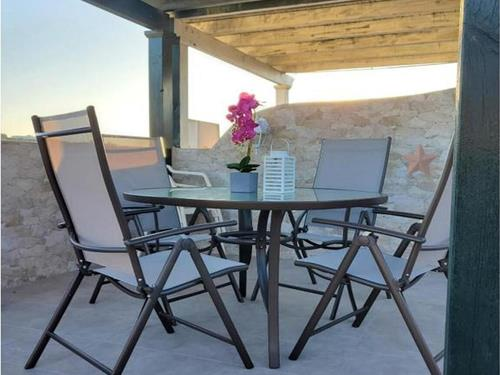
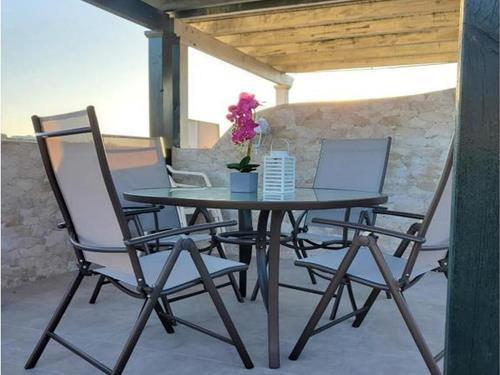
- decorative star (419, 159)
